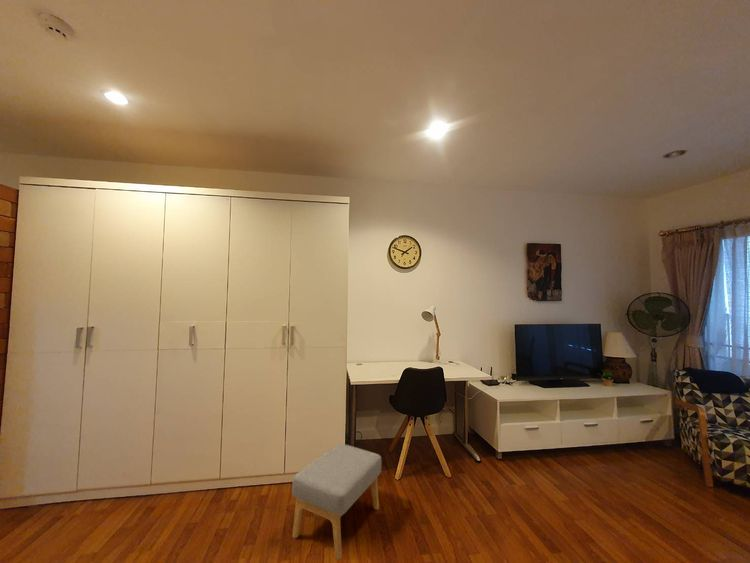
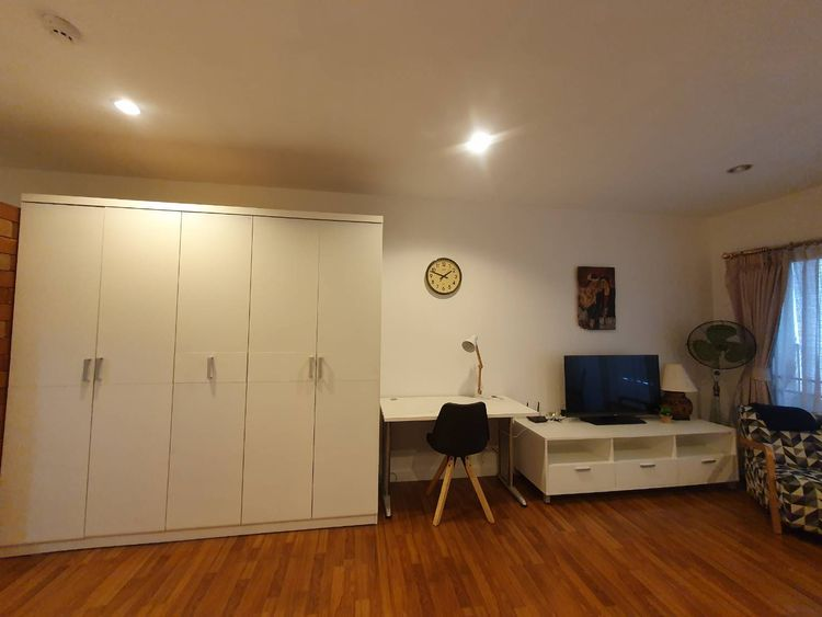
- footstool (339, 491)
